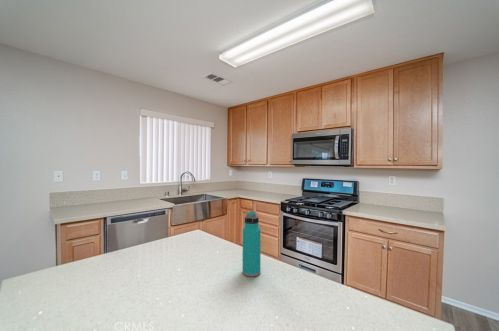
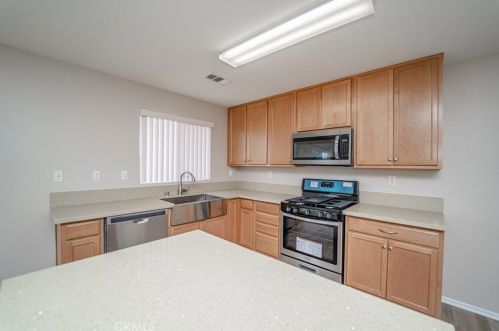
- water bottle (251, 242)
